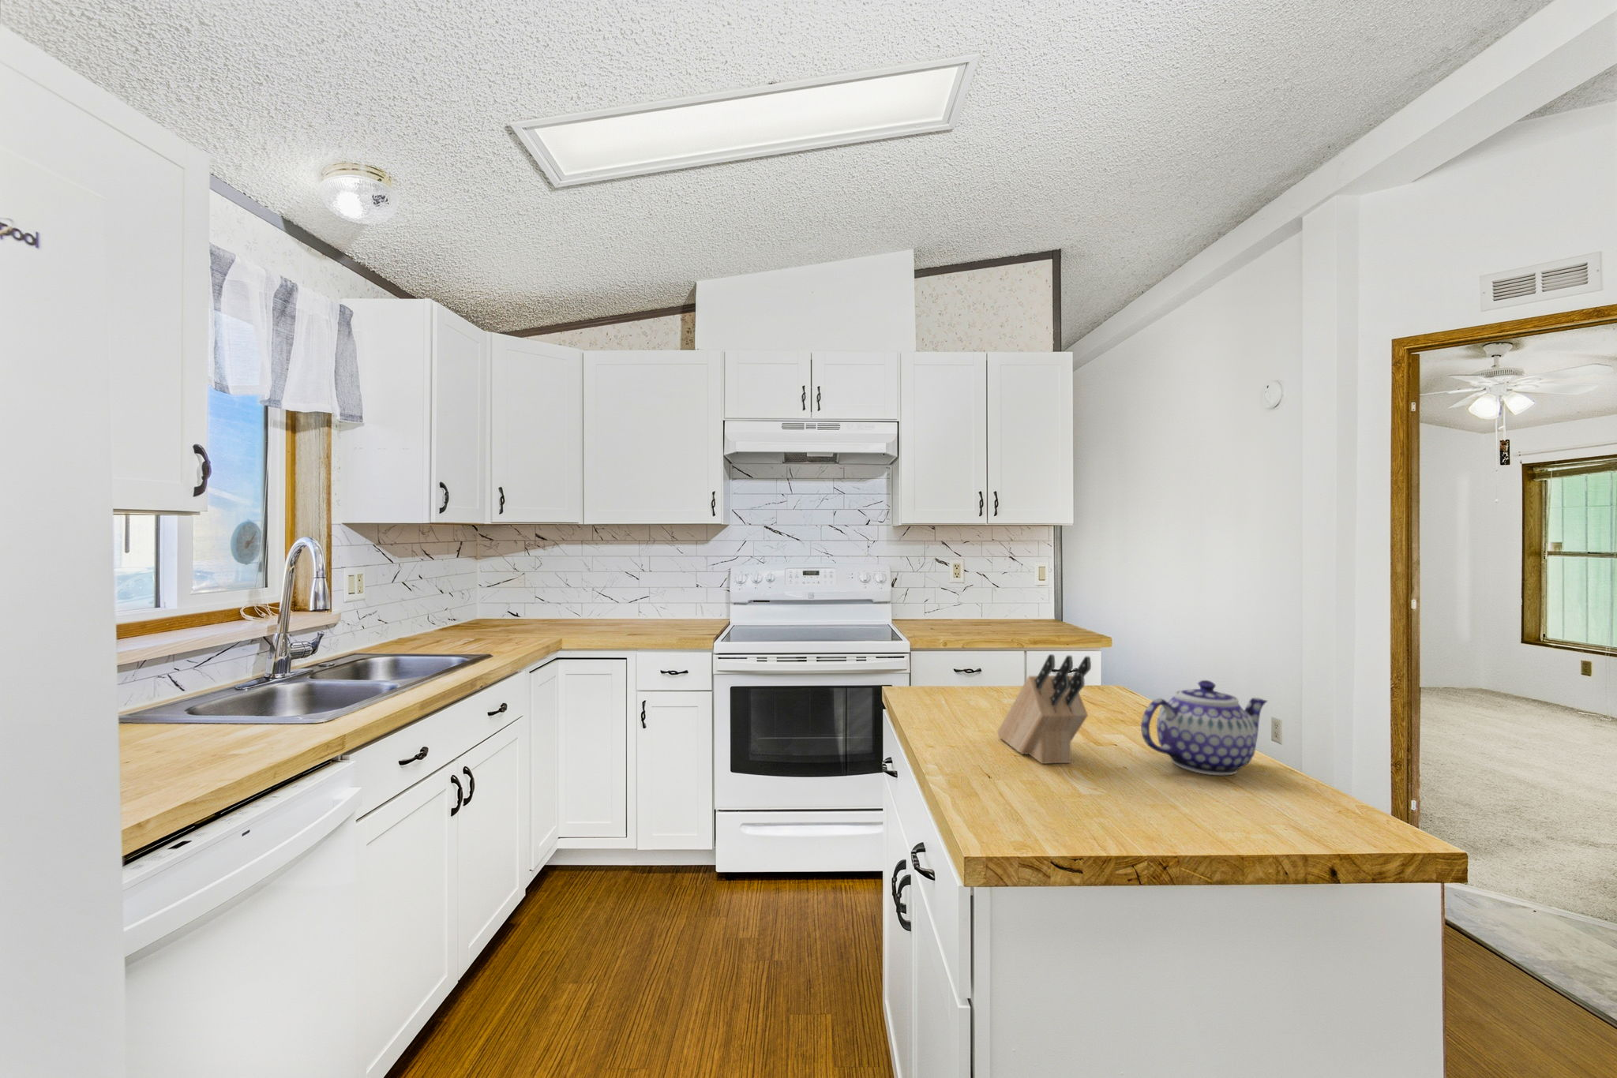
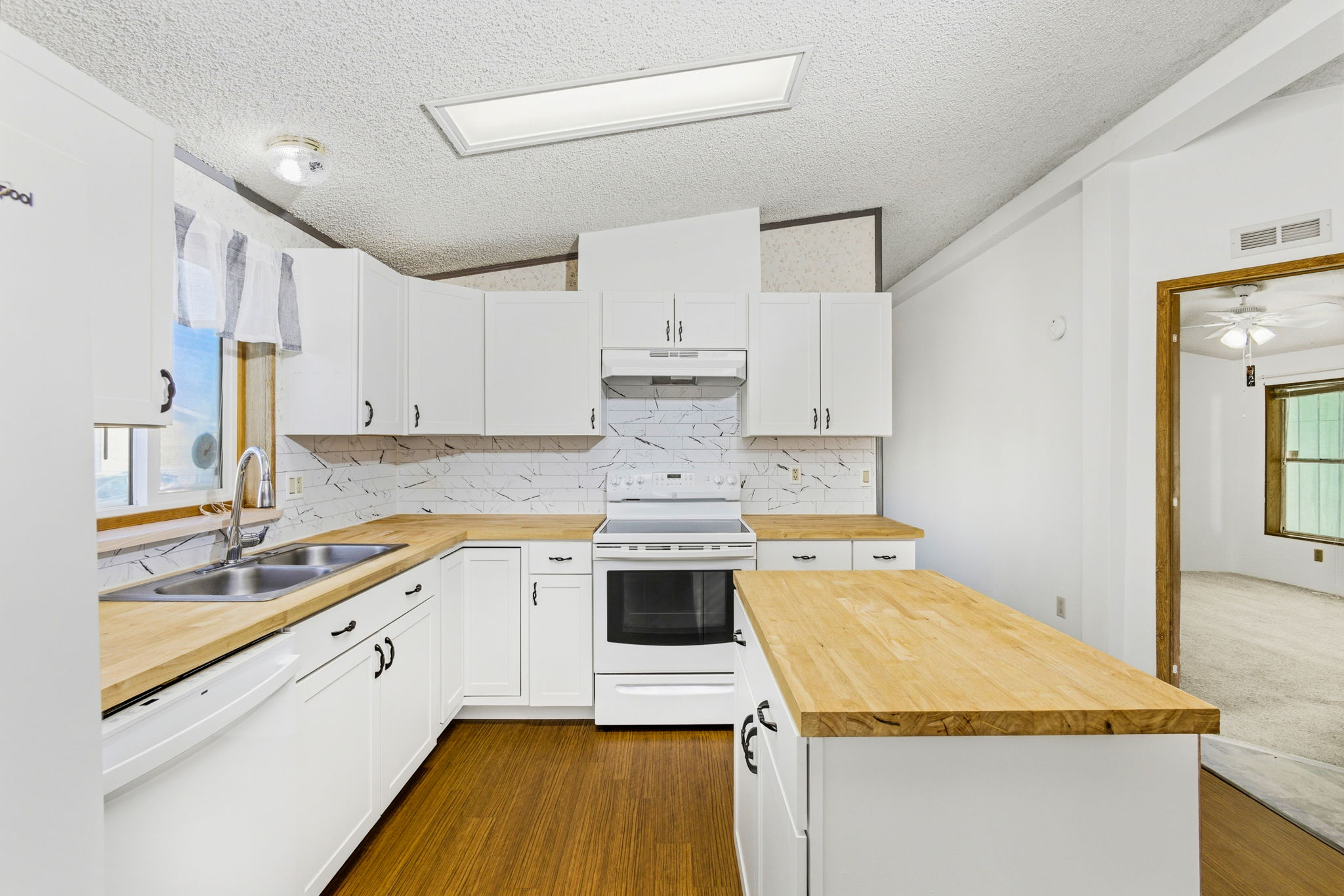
- knife block (1043, 699)
- teapot (1204, 723)
